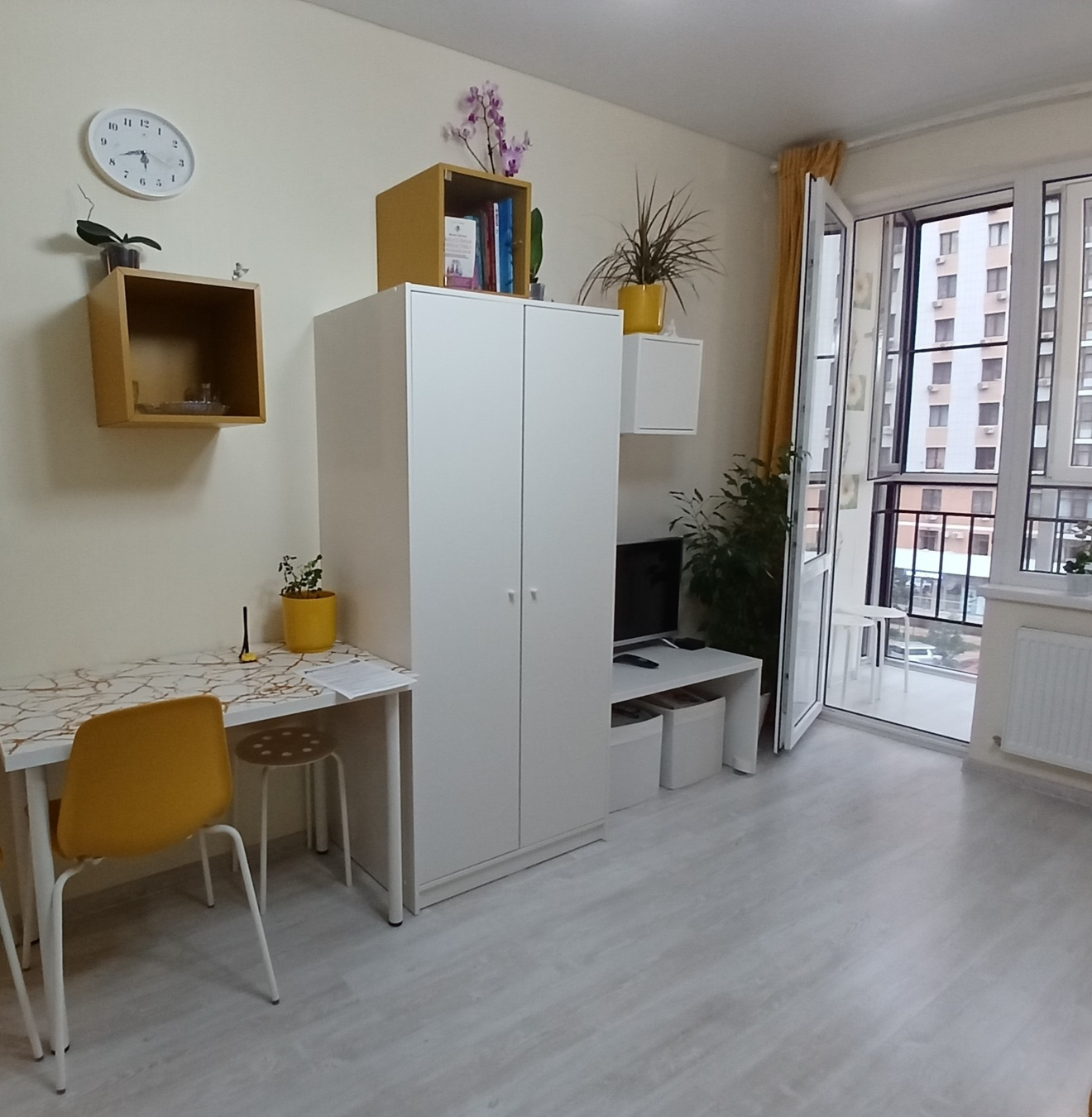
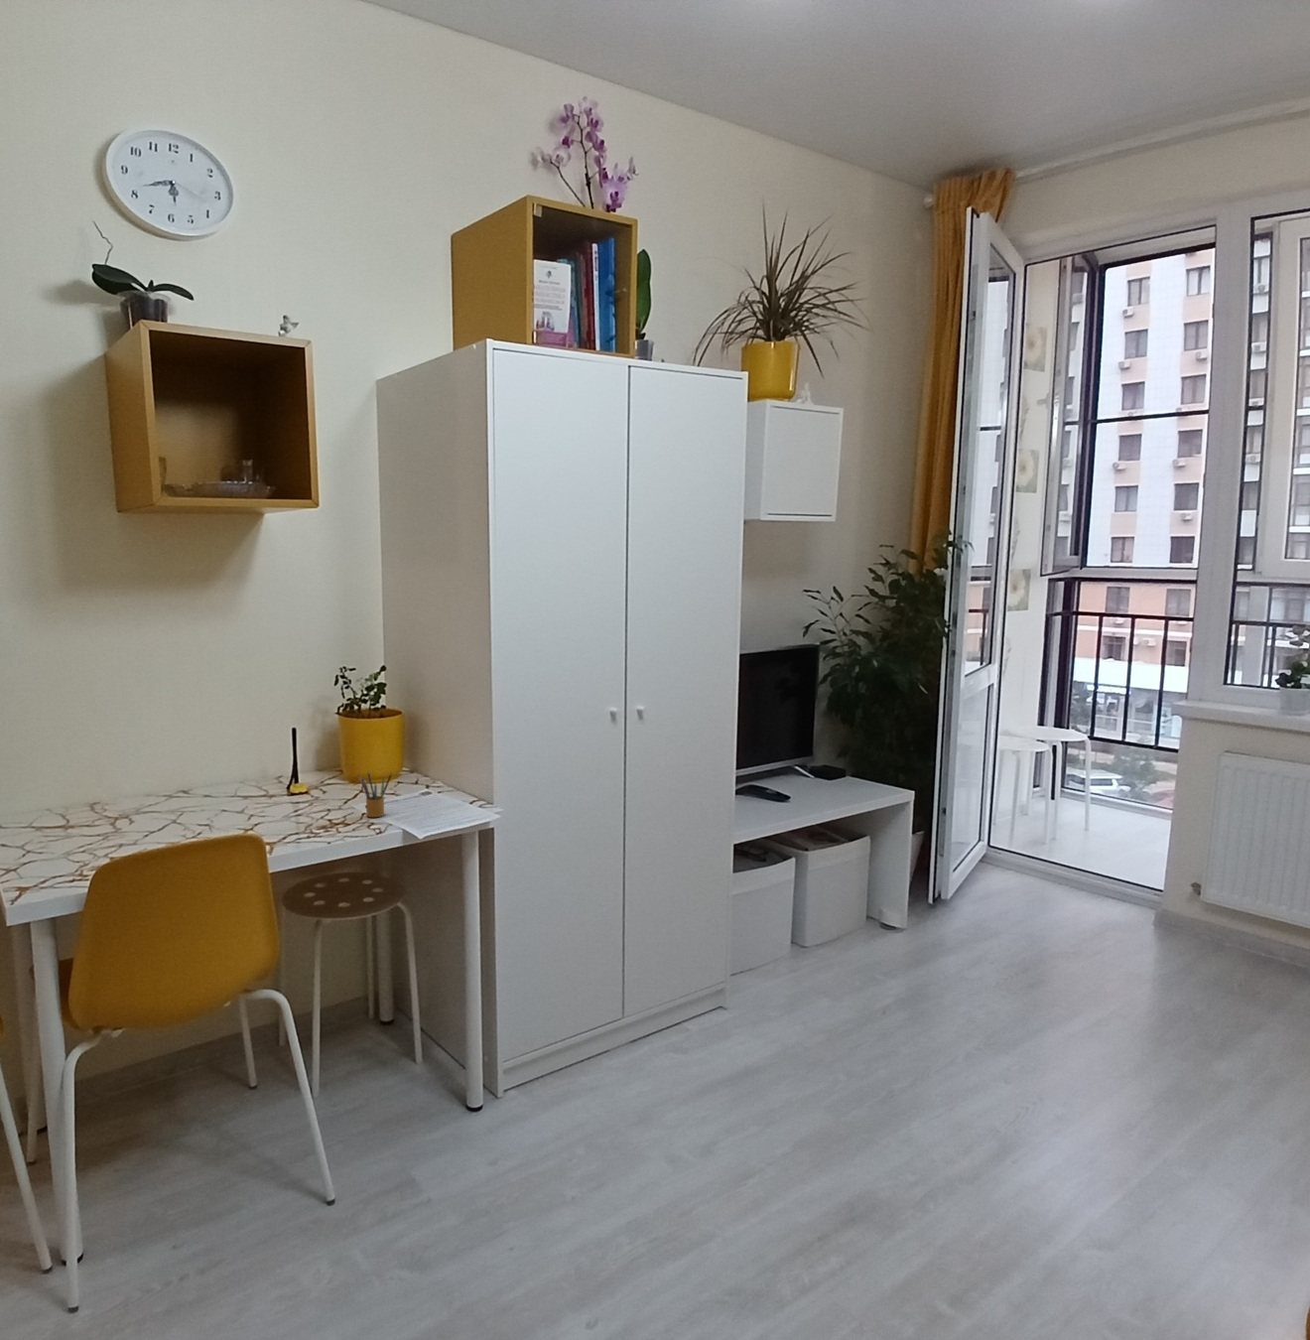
+ pencil box (375, 793)
